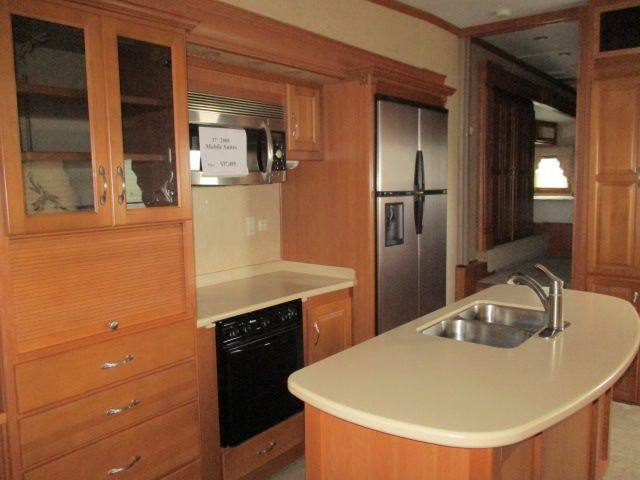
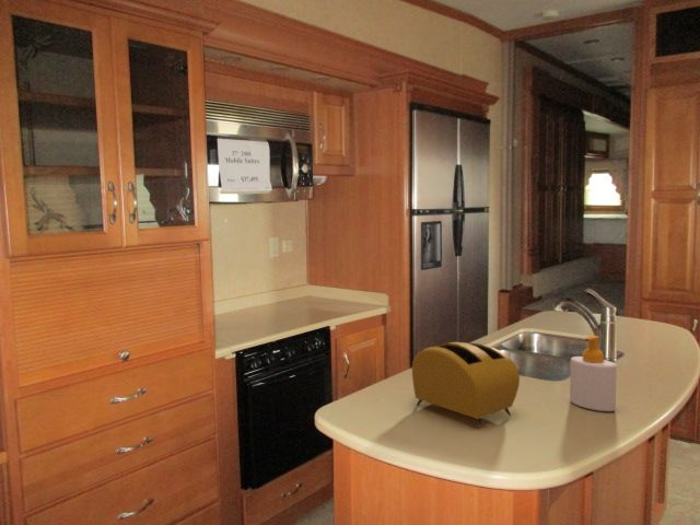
+ toaster (460, 376)
+ soap bottle (593, 371)
